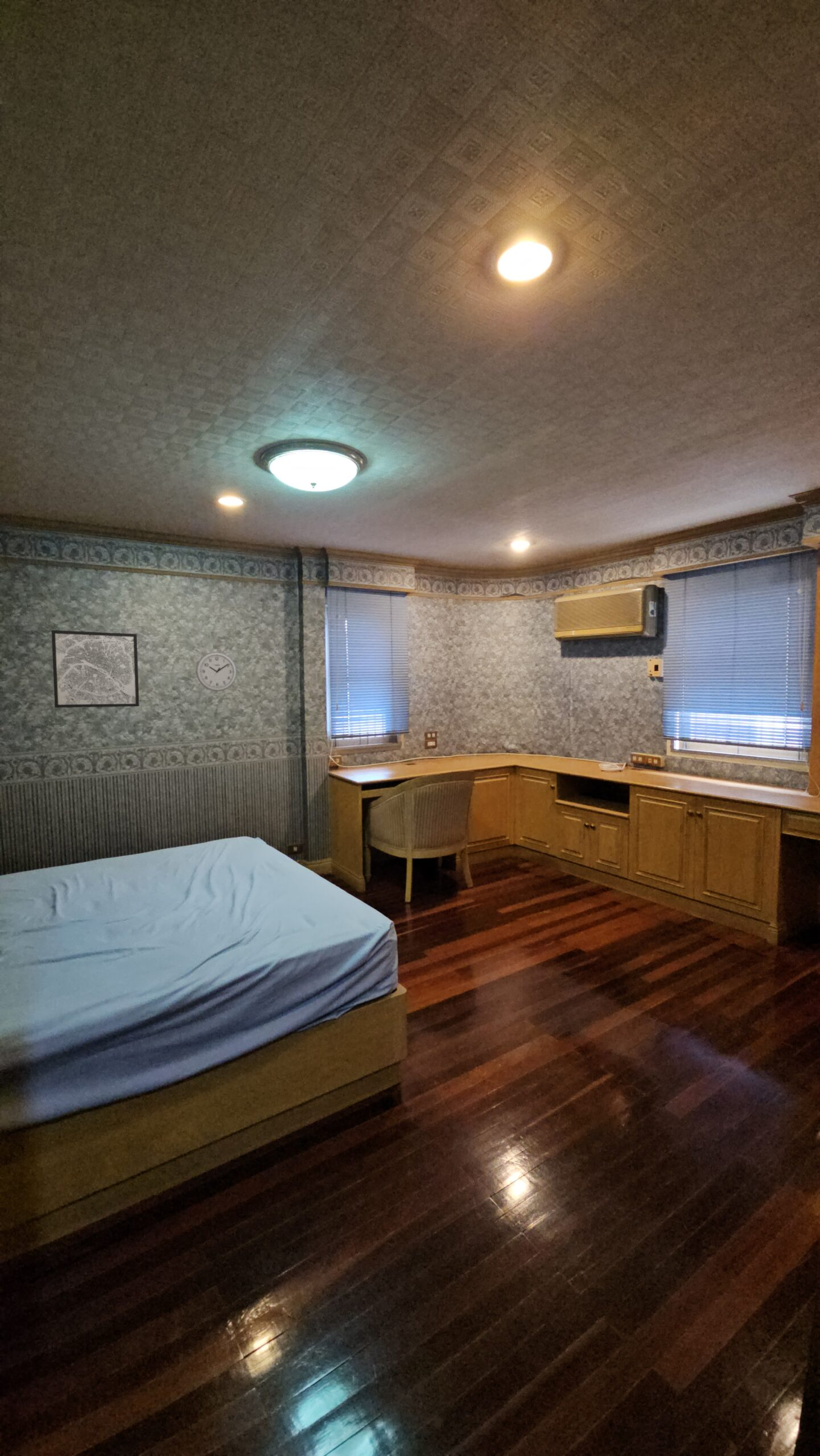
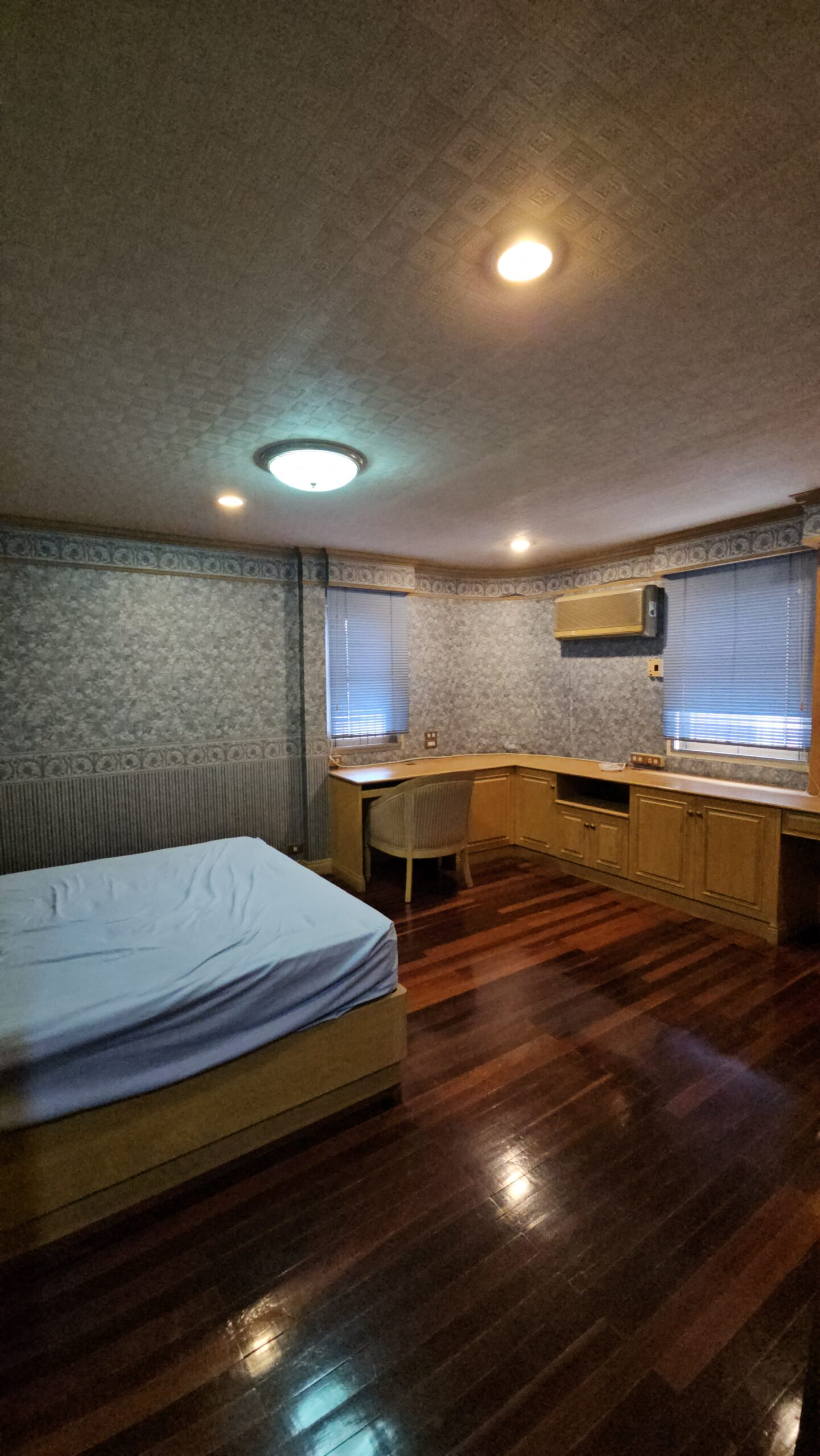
- wall clock (217, 671)
- wall art (97, 669)
